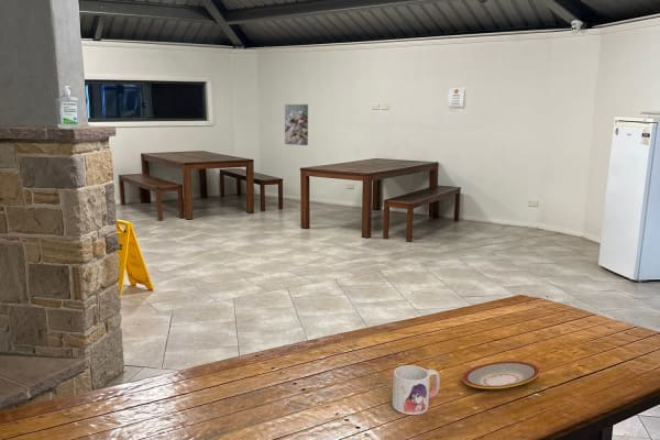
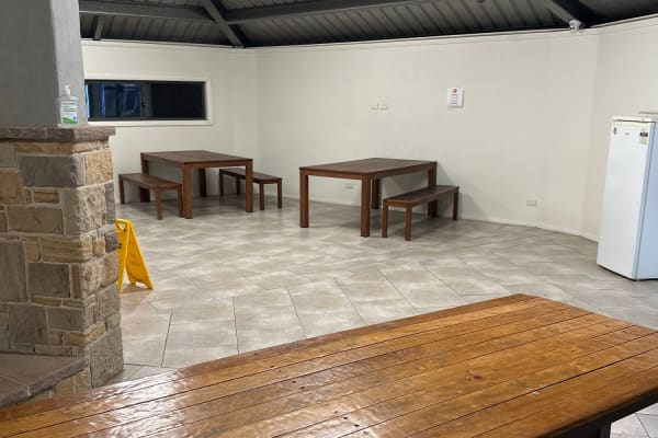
- wall art (296, 124)
- plate (501, 377)
- mug (417, 387)
